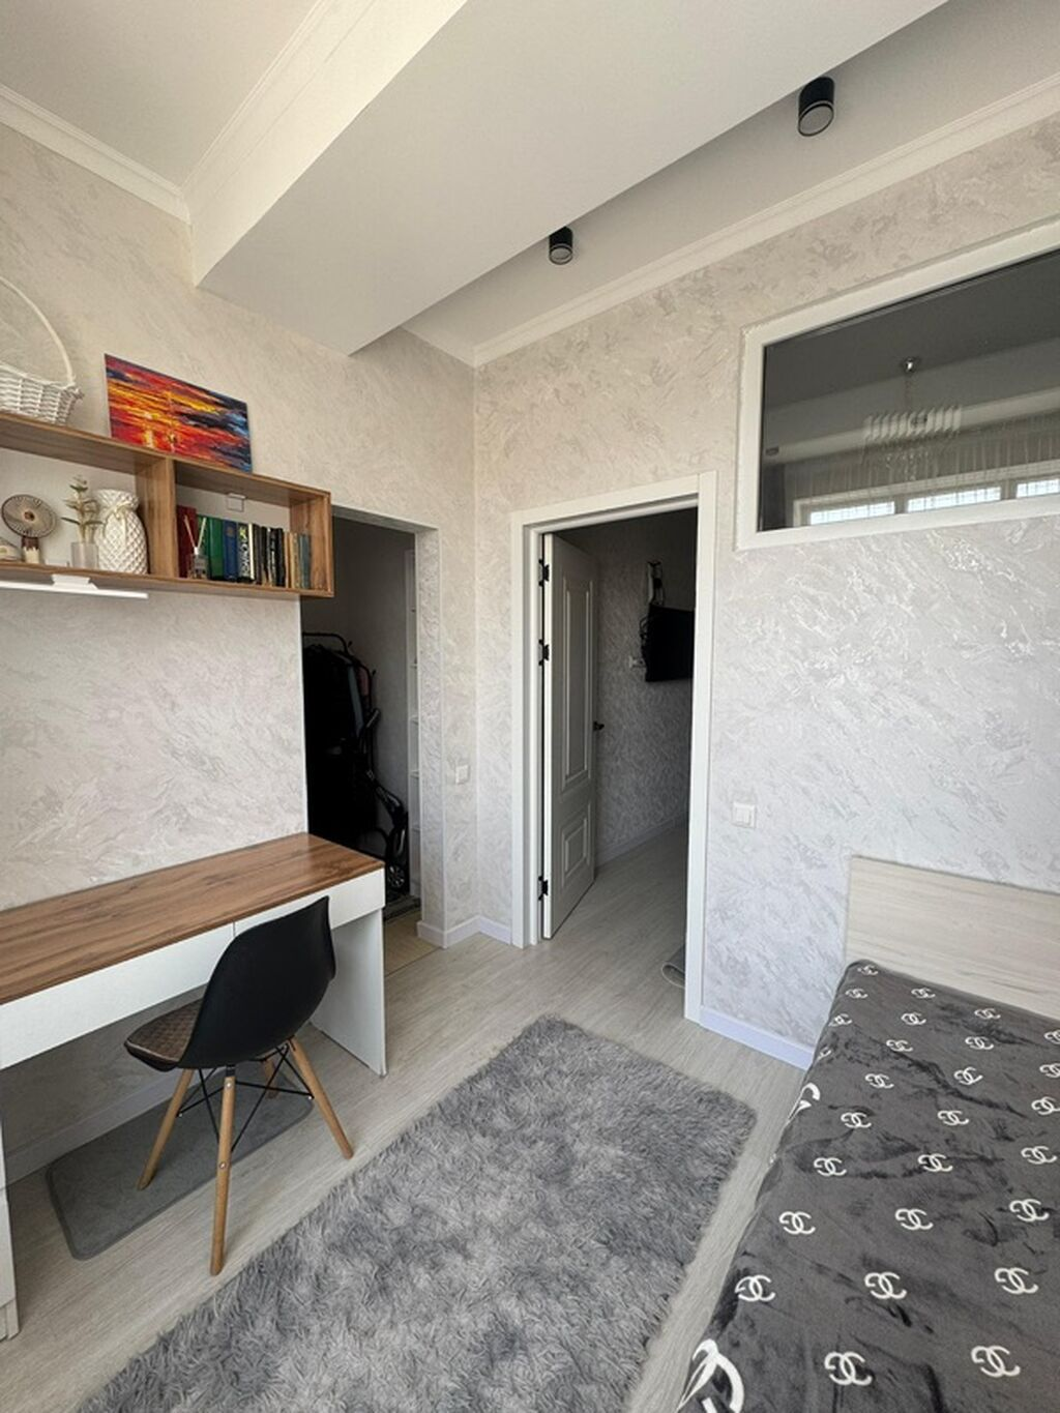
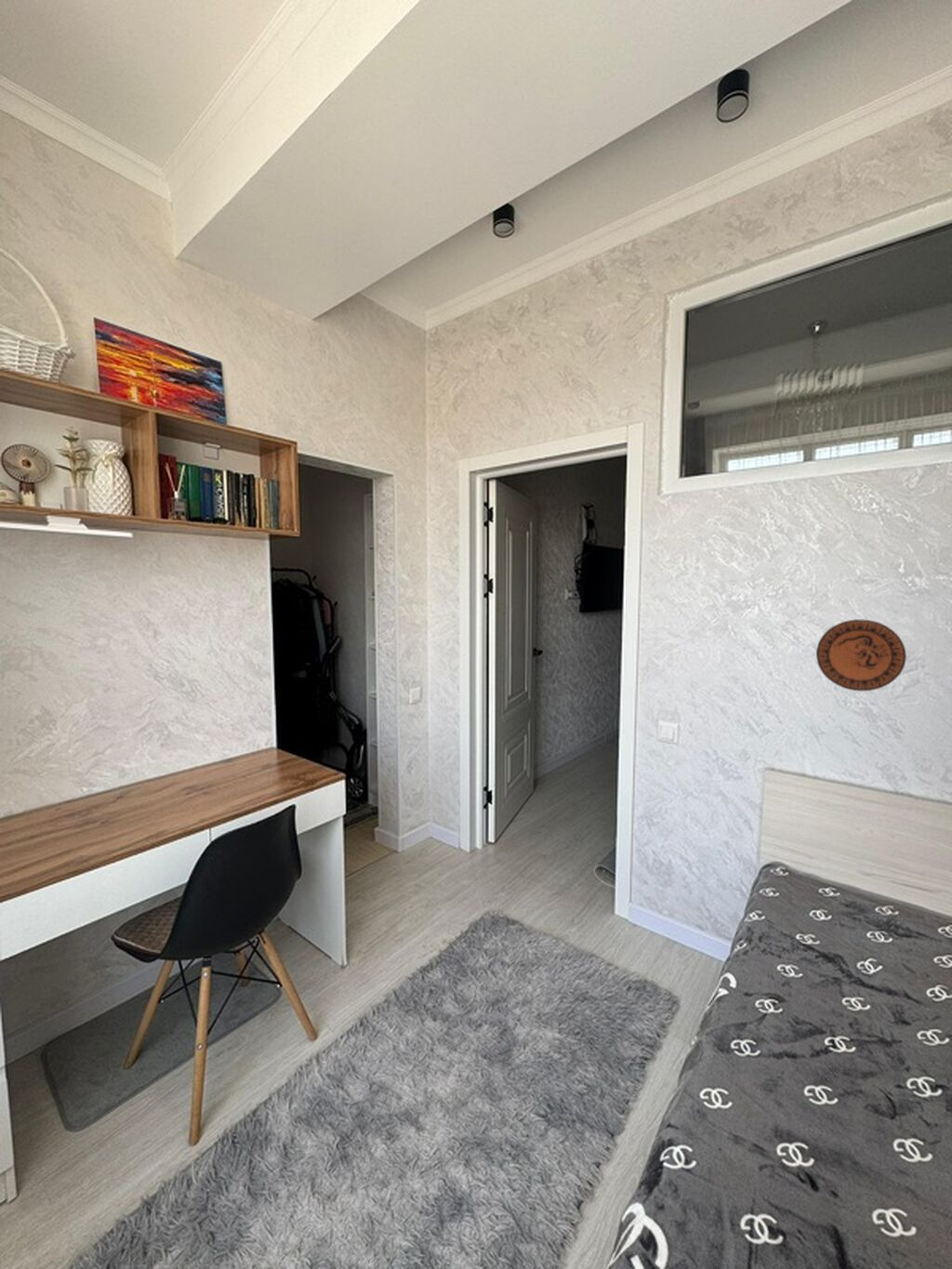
+ decorative plate (859, 654)
